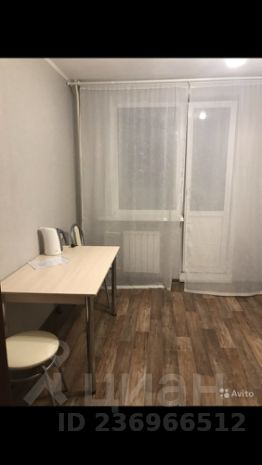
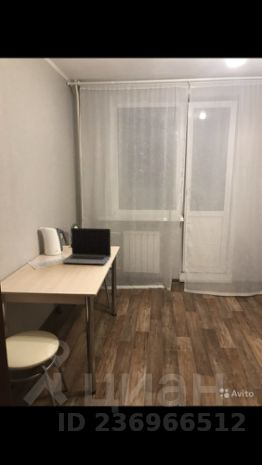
+ laptop computer (87, 245)
